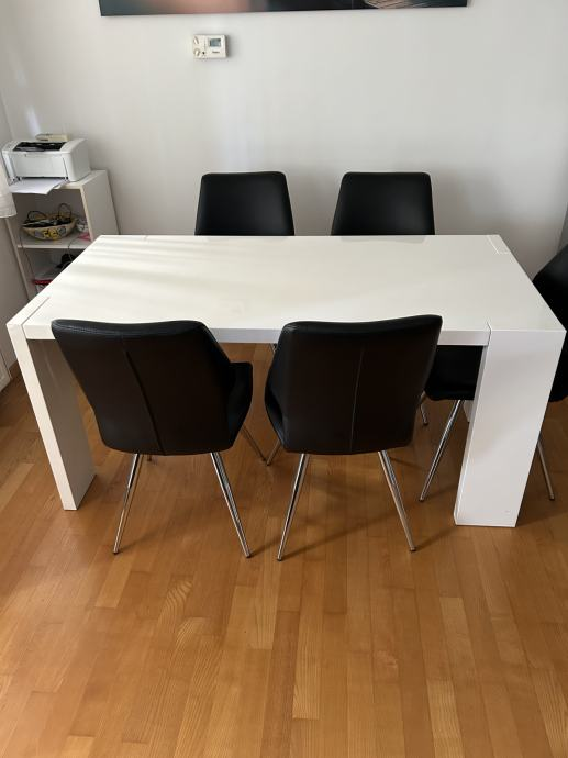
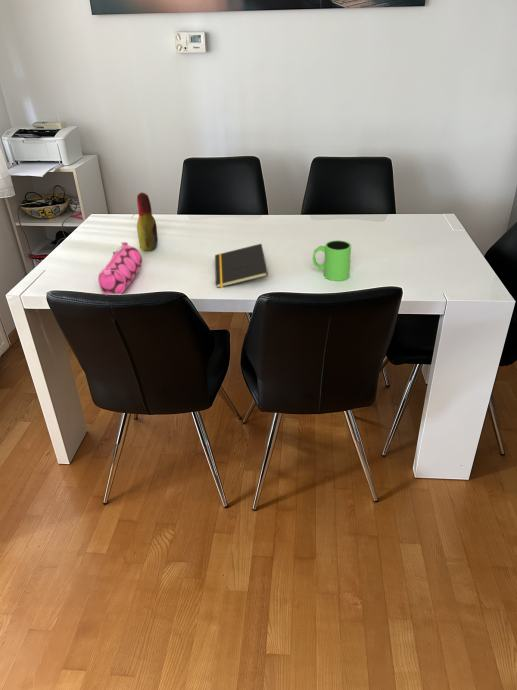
+ pencil case (119, 268)
+ bottle (146, 221)
+ mug (331, 260)
+ notepad (240, 264)
